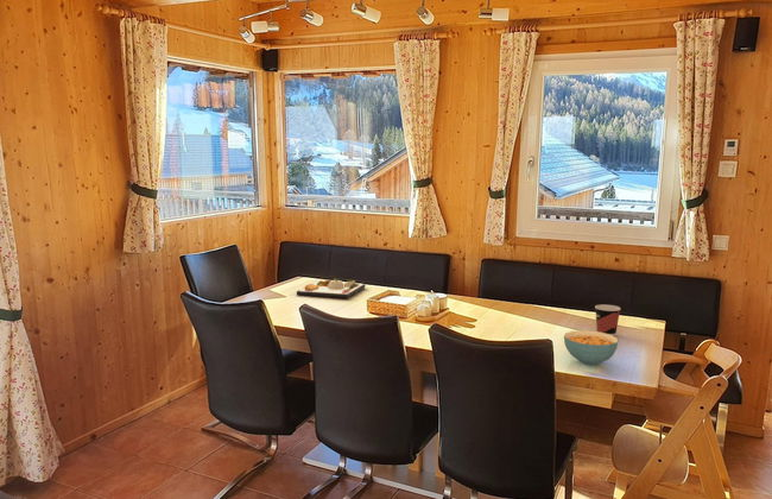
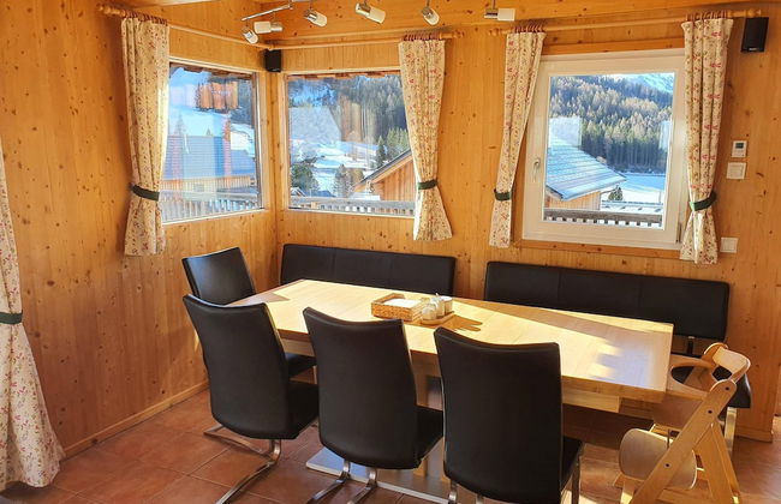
- cereal bowl (590, 349)
- dinner plate (331, 285)
- cup (607, 320)
